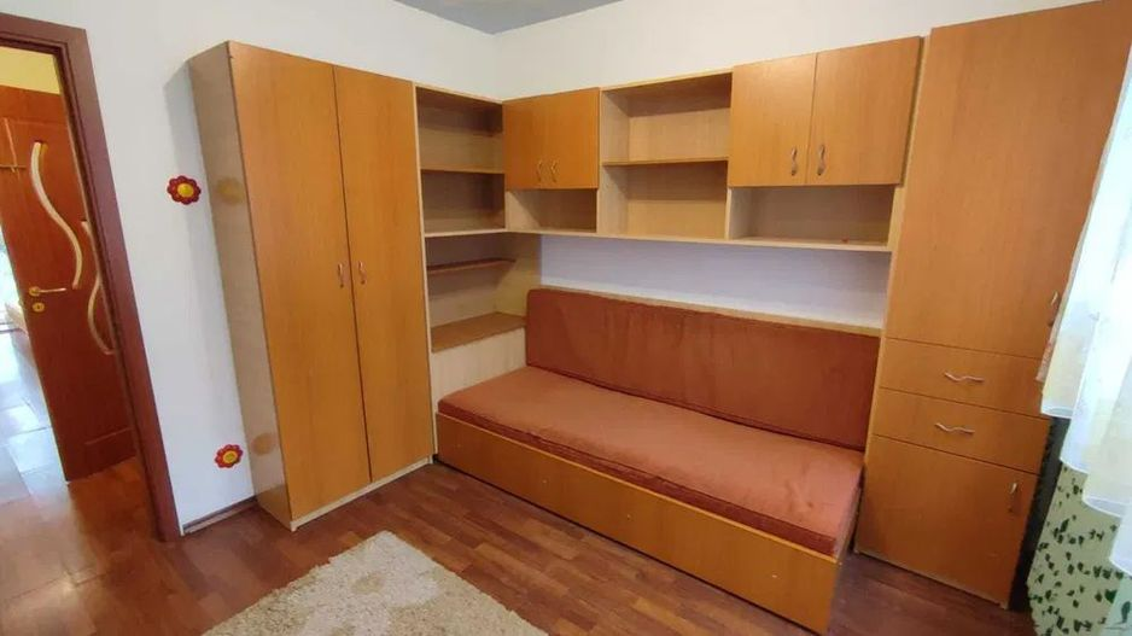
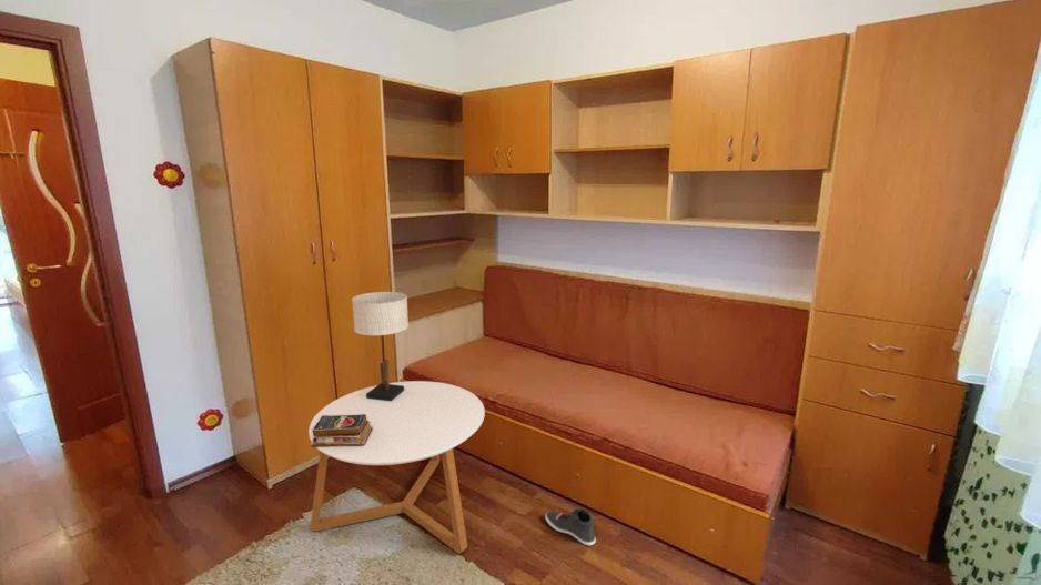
+ table lamp (383, 346)
+ coffee table (400, 463)
+ books (342, 428)
+ sneaker (569, 517)
